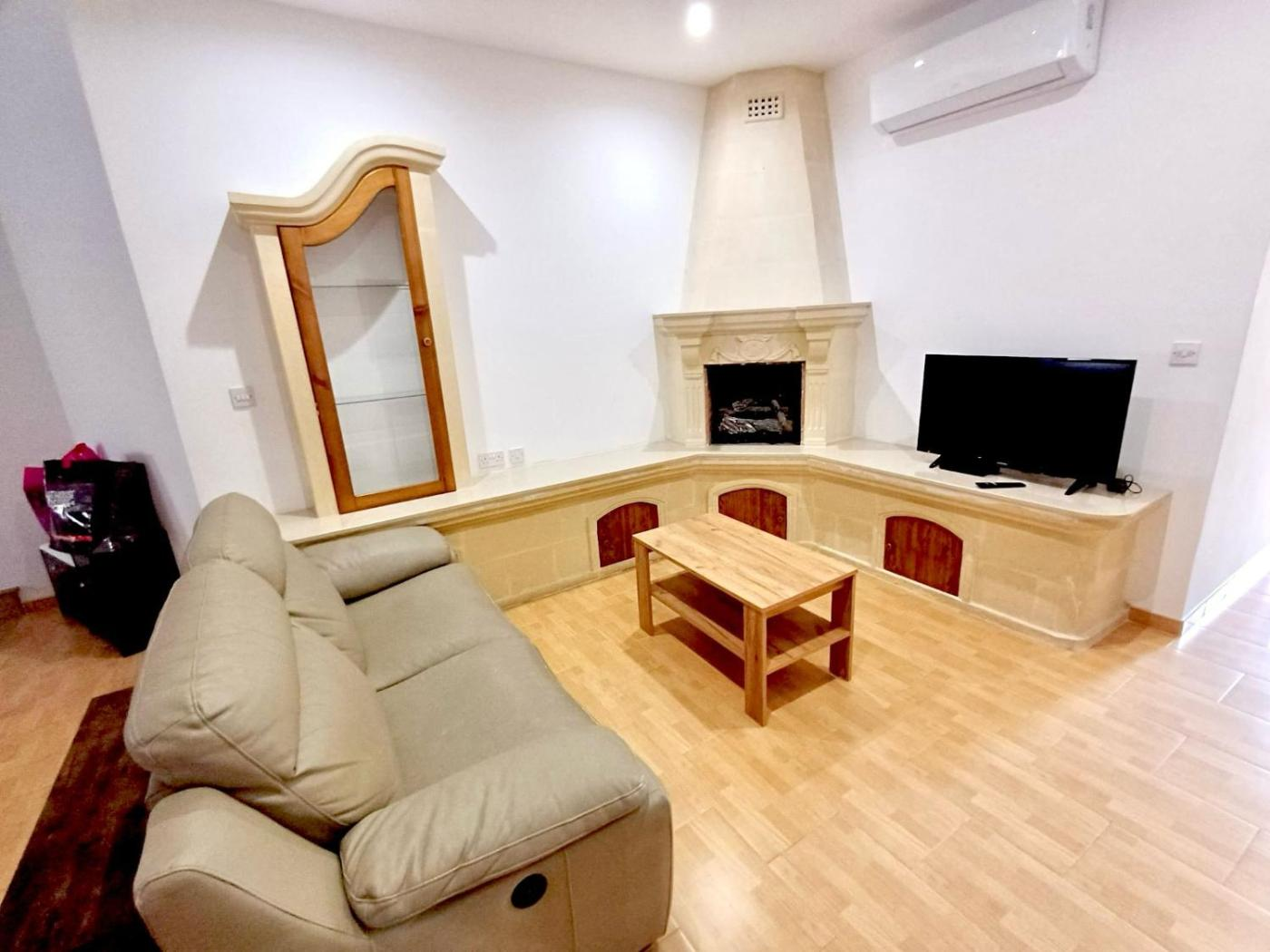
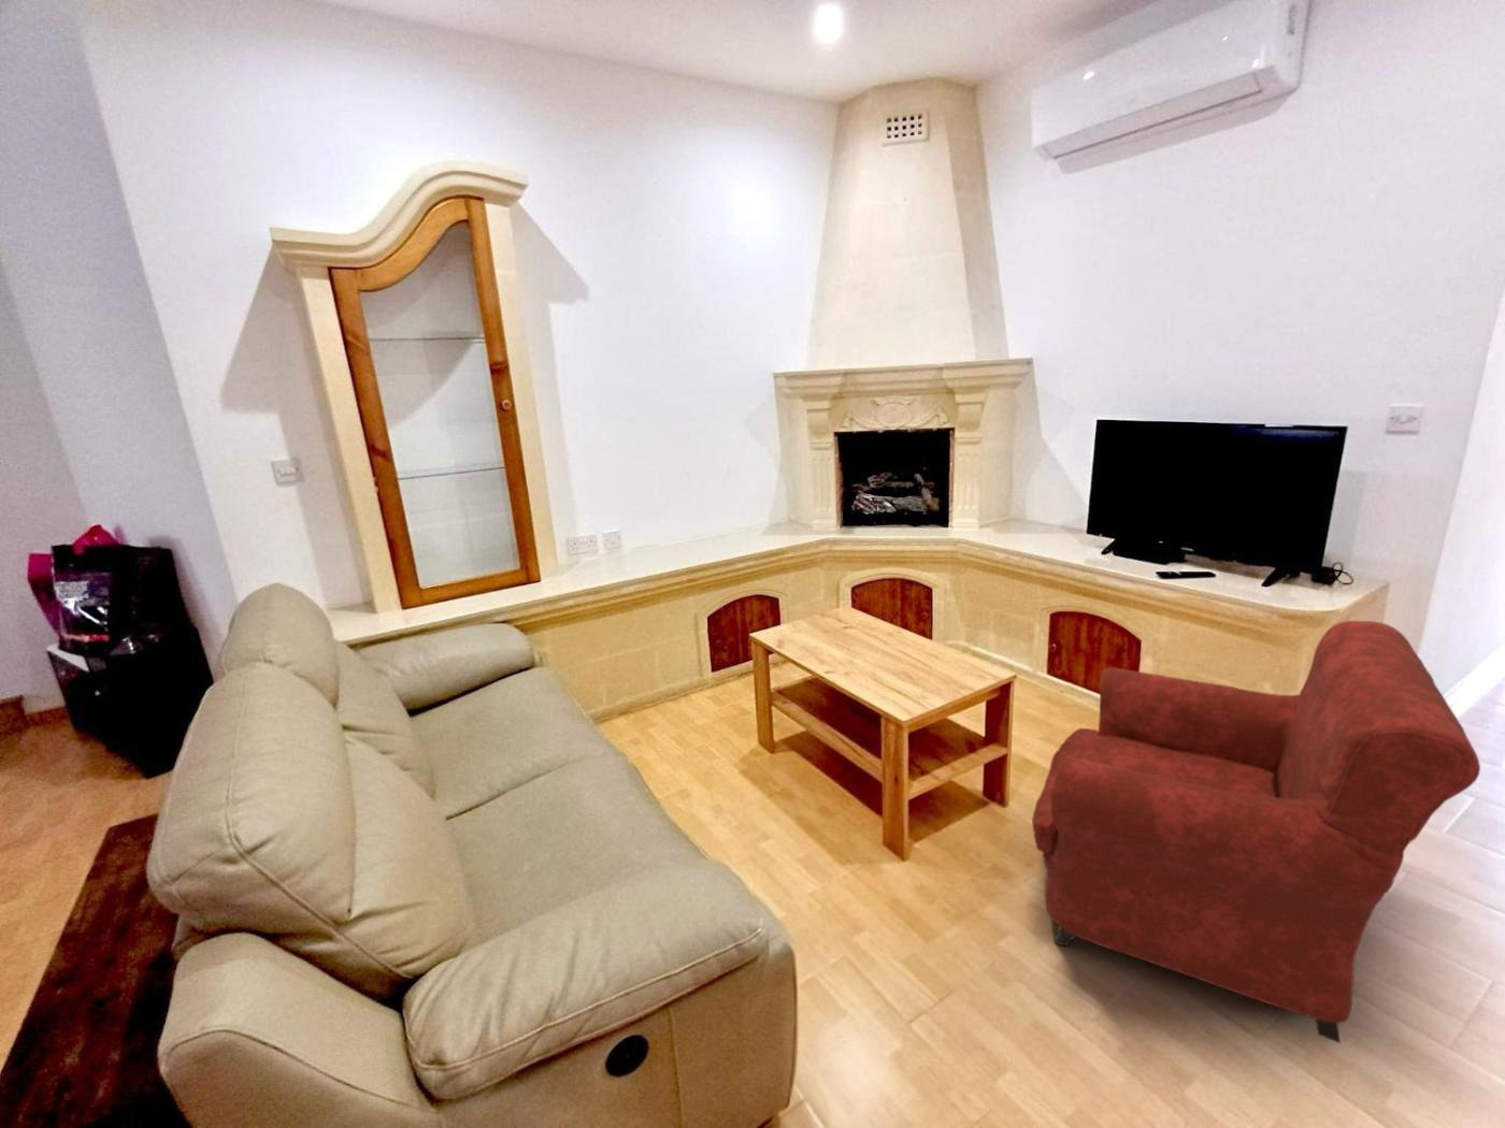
+ armchair (1208, 780)
